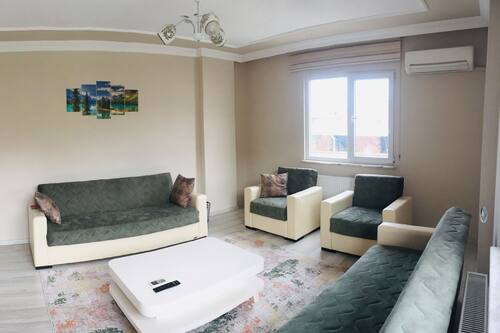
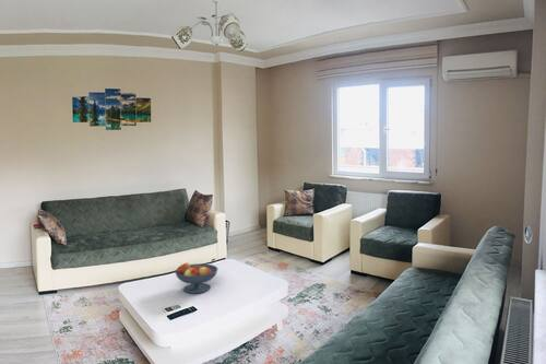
+ fruit bowl (197, 275)
